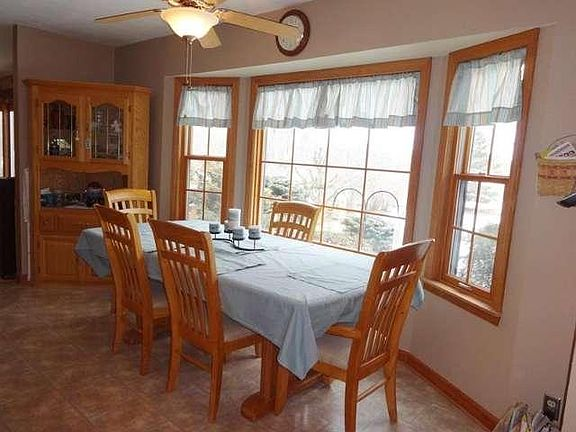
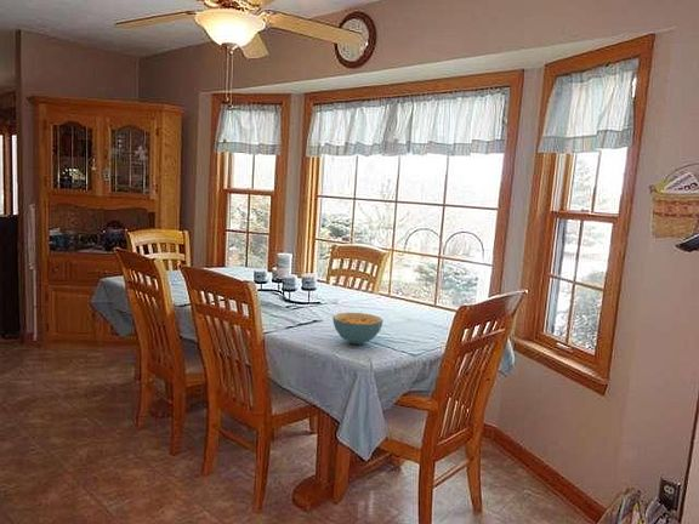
+ cereal bowl (357, 330)
